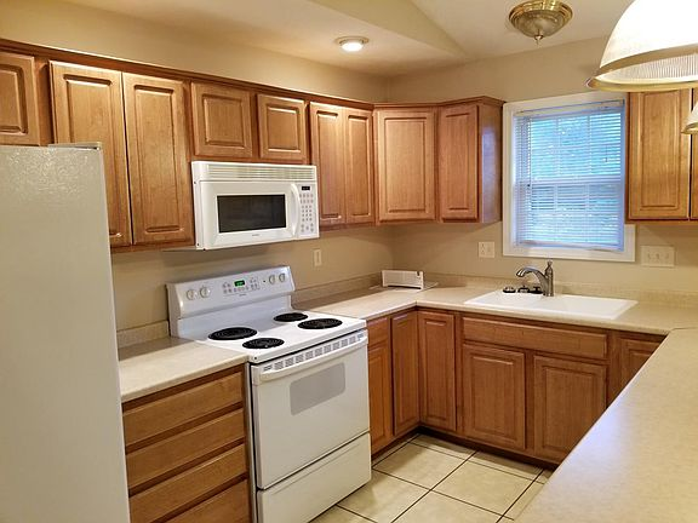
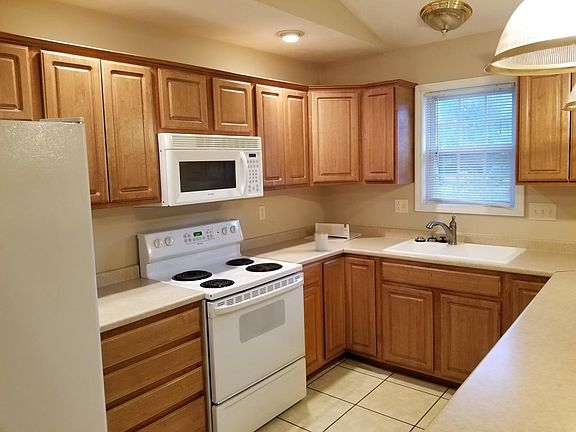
+ utensil holder (324, 237)
